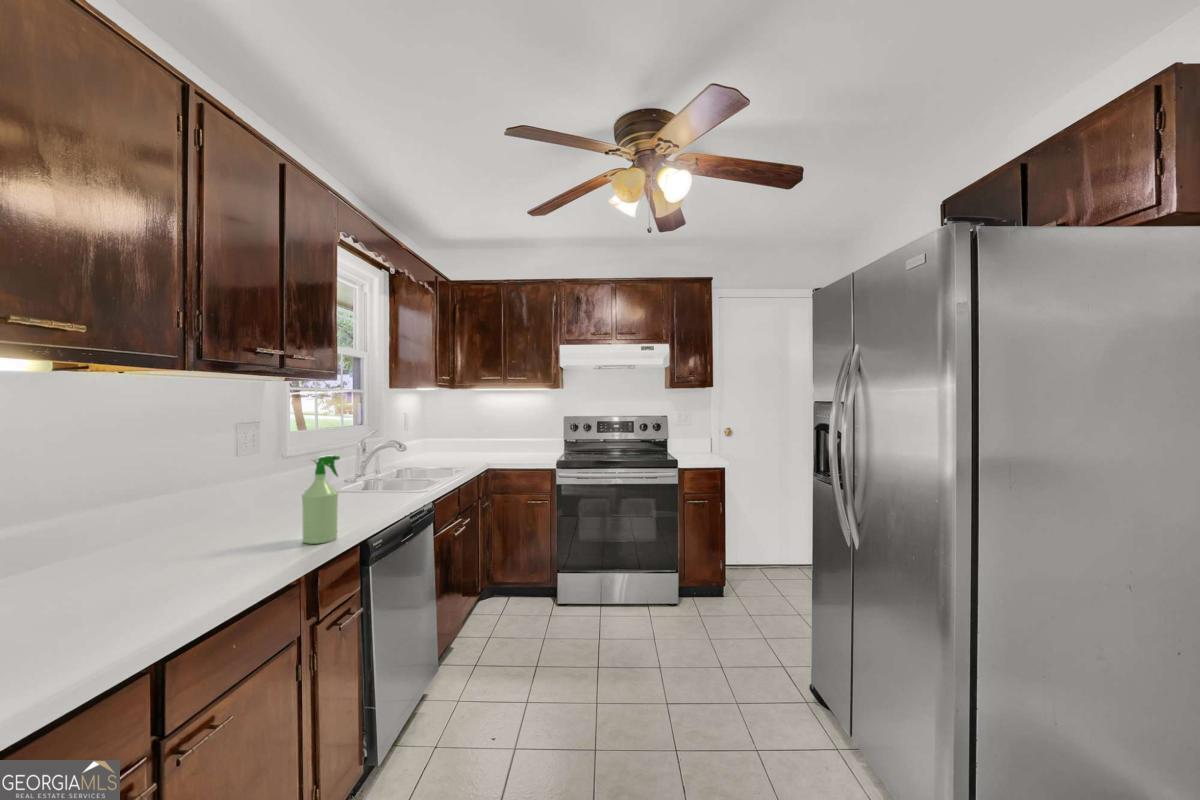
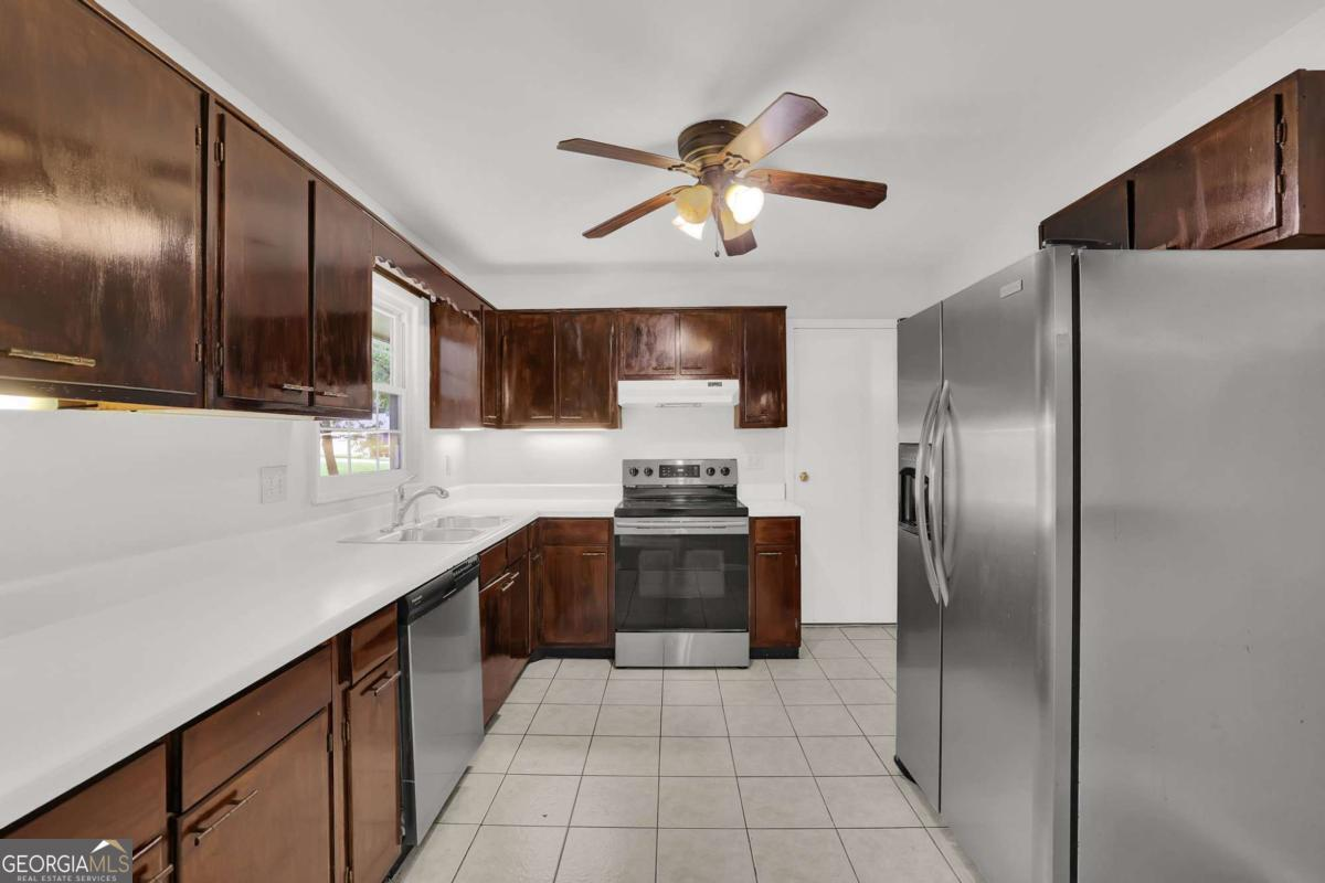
- spray bottle (320, 498)
